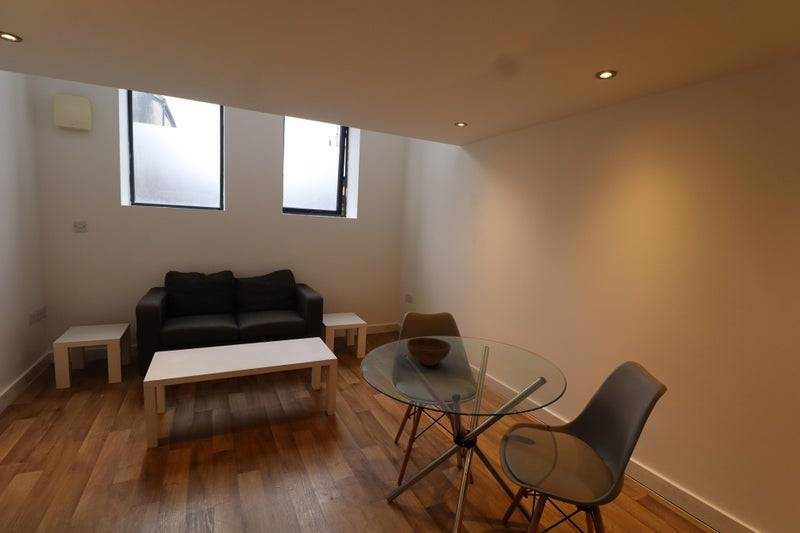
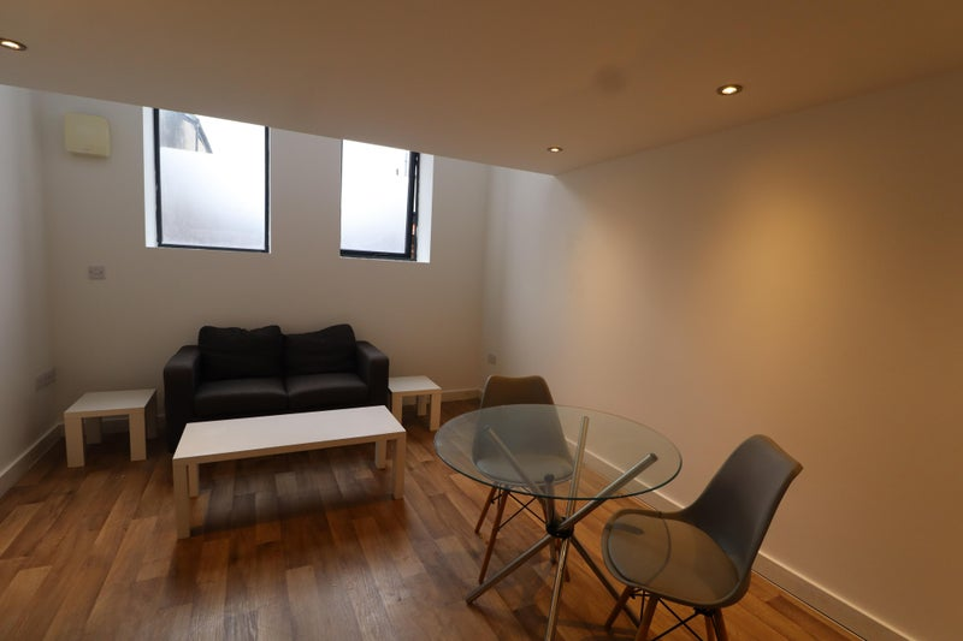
- bowl (428, 353)
